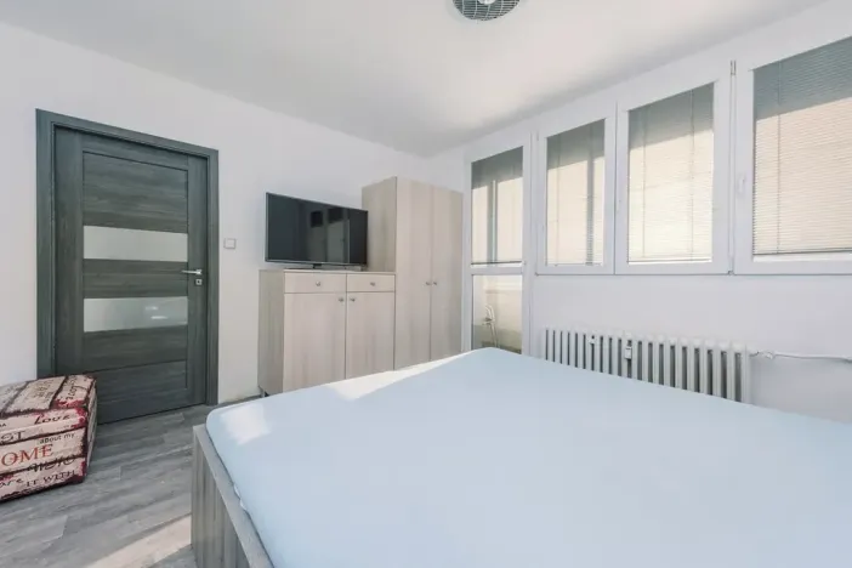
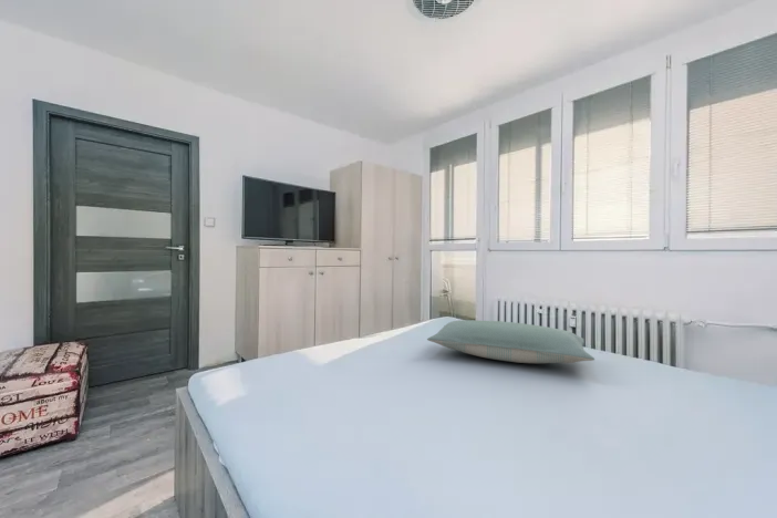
+ pillow (505, 340)
